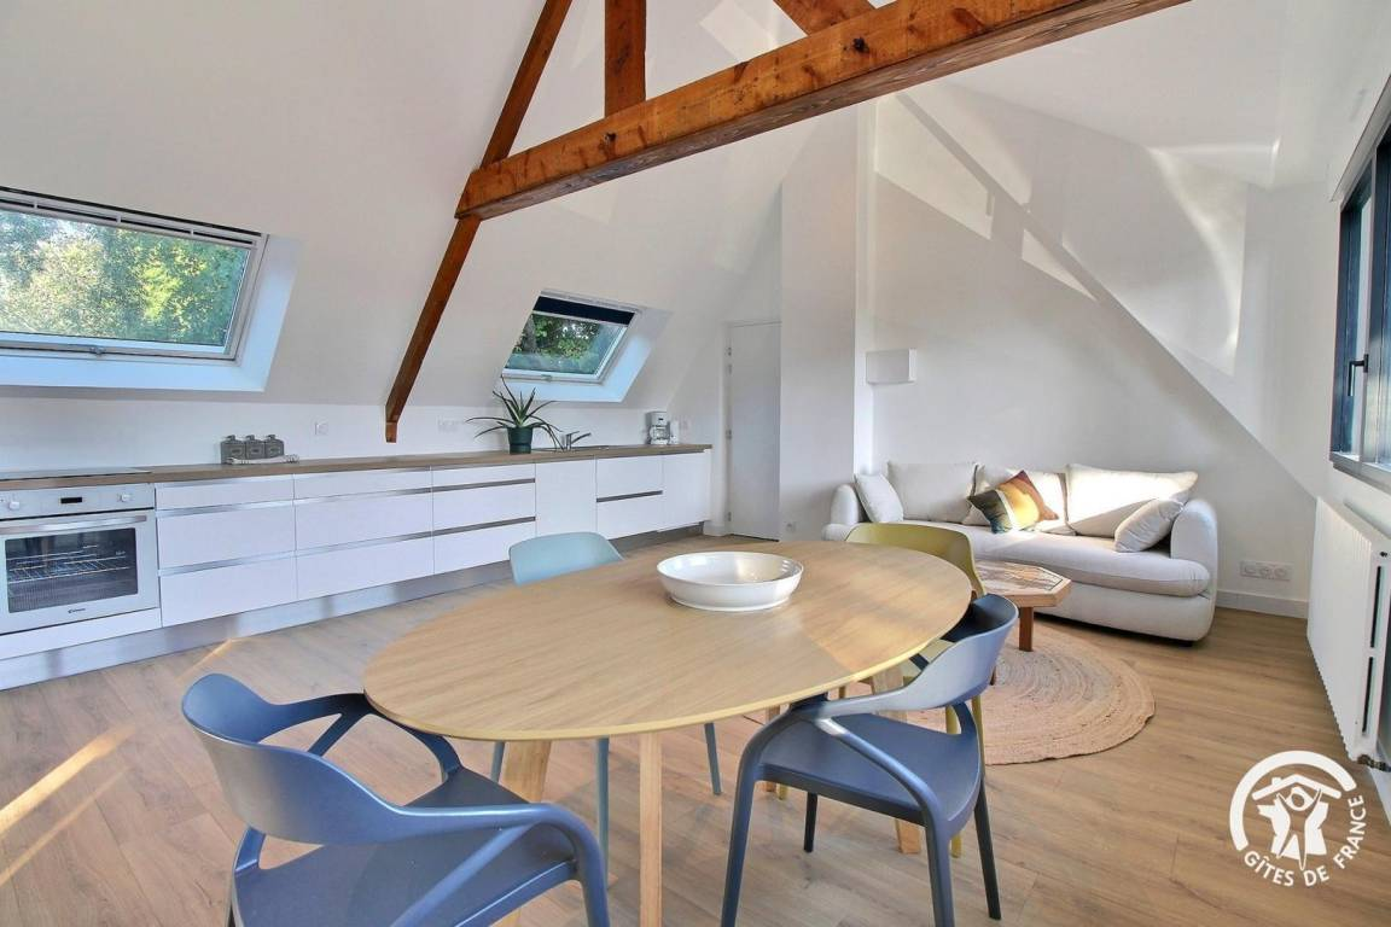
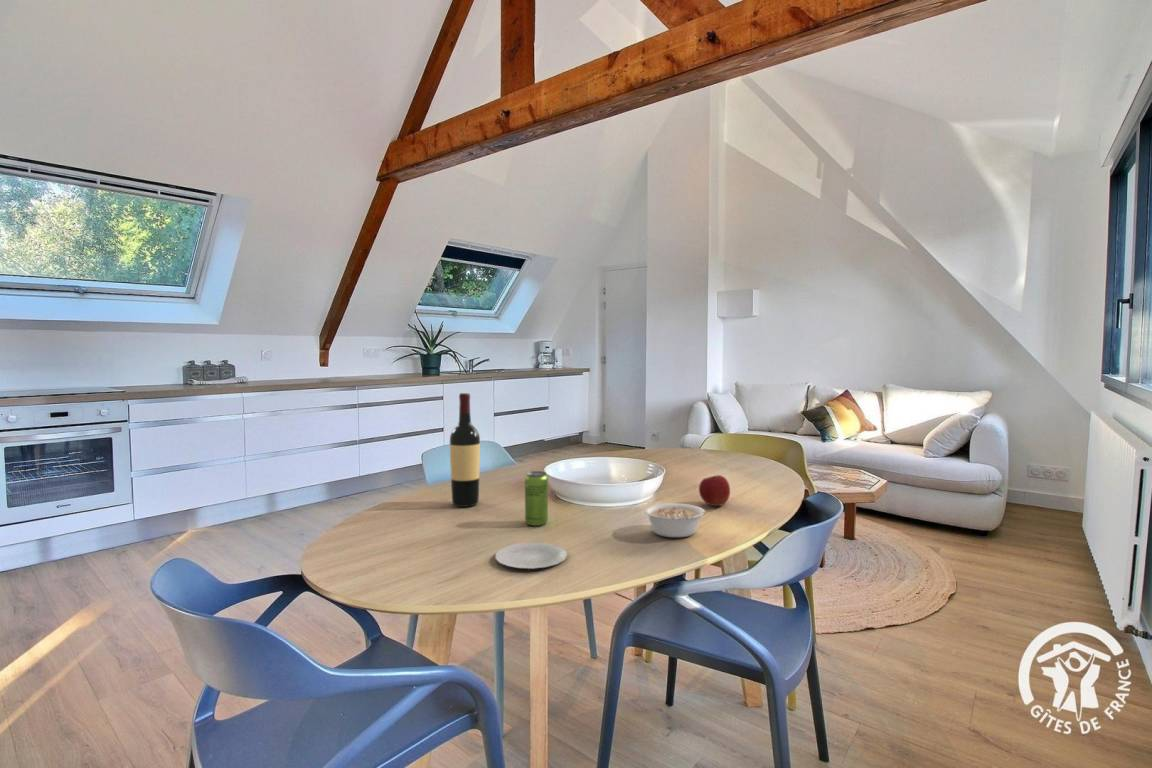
+ plate (521, 543)
+ legume (676, 518)
+ beverage can (536, 498)
+ wine bottle (464, 448)
+ apple (714, 490)
